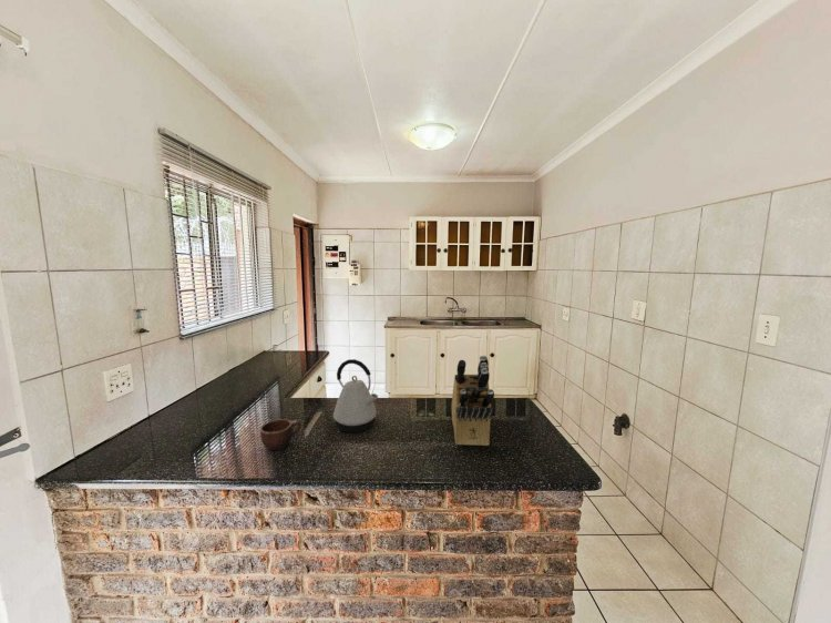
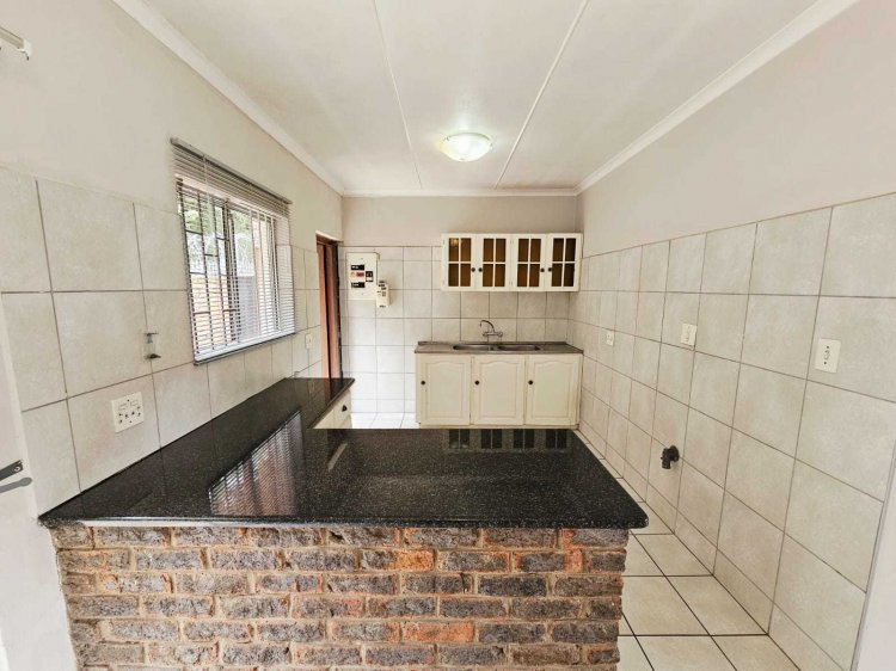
- kettle (356, 392)
- mug (279, 433)
- knife block (470, 391)
